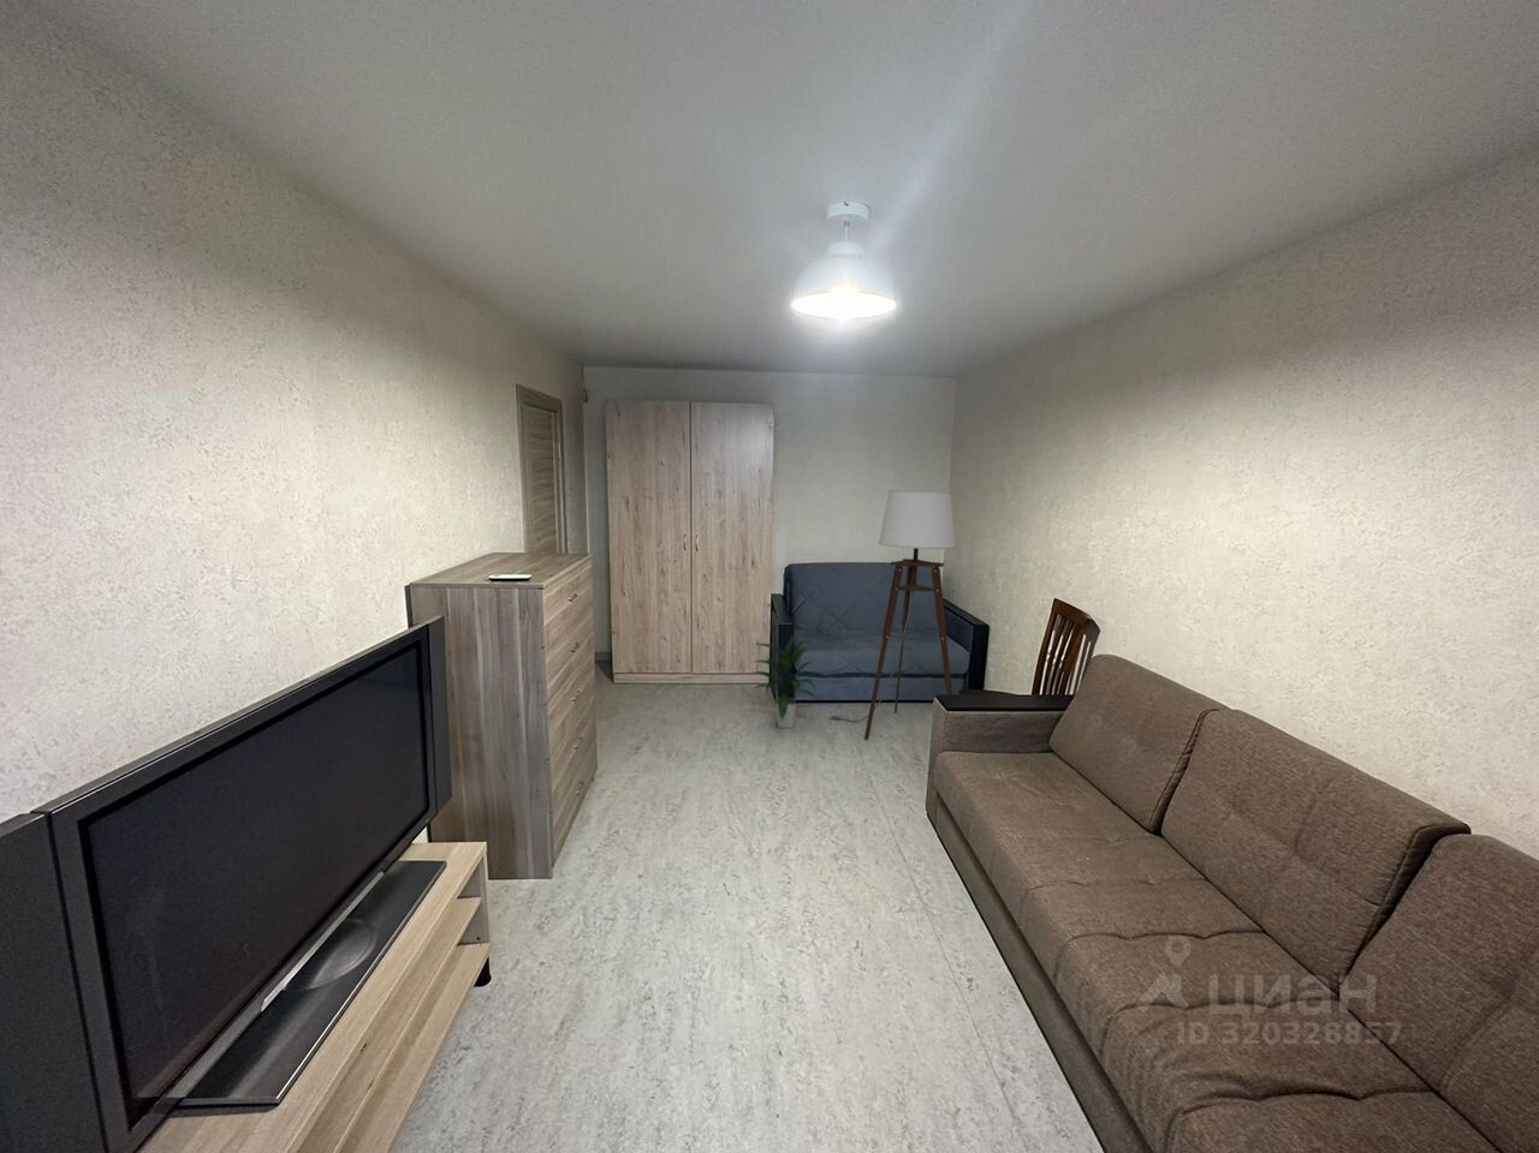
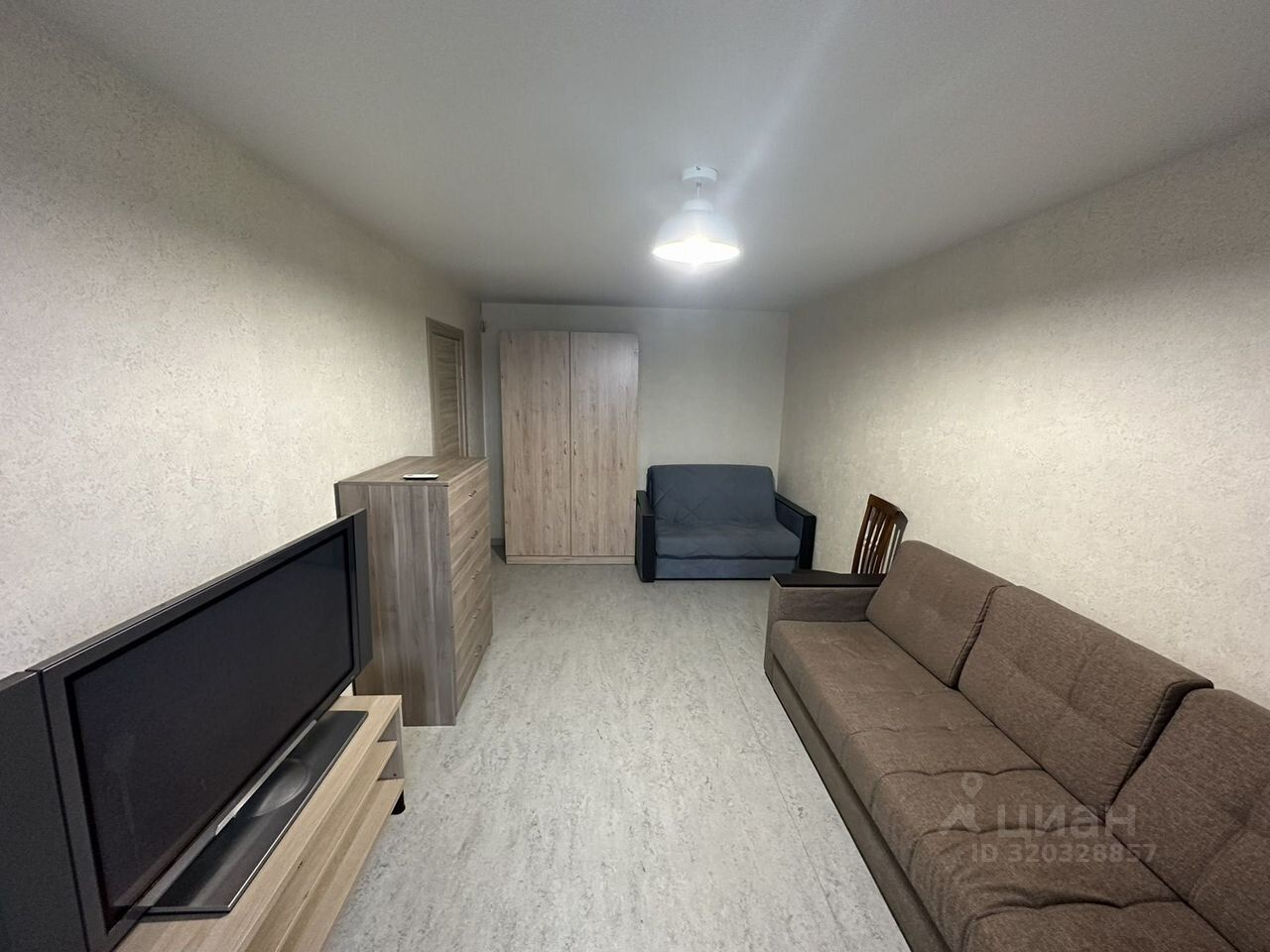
- floor lamp (893, 613)
- indoor plant (784, 679)
